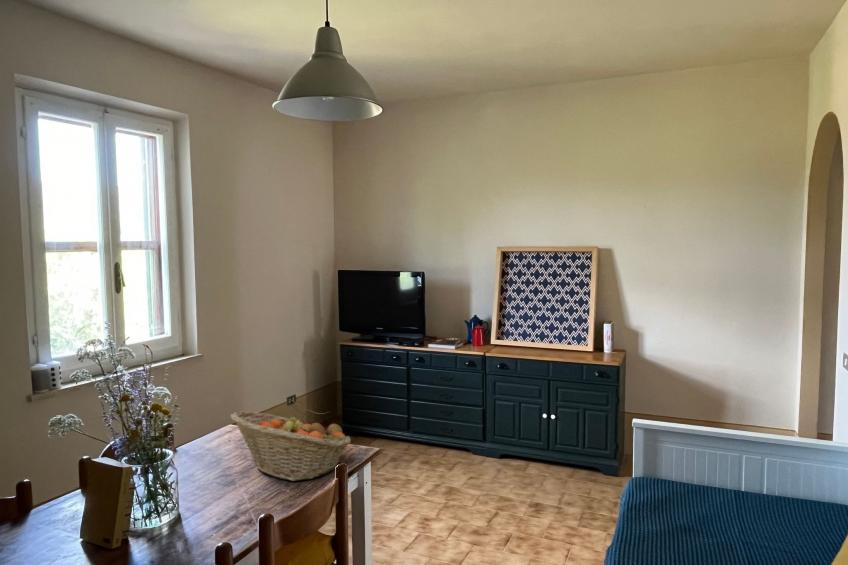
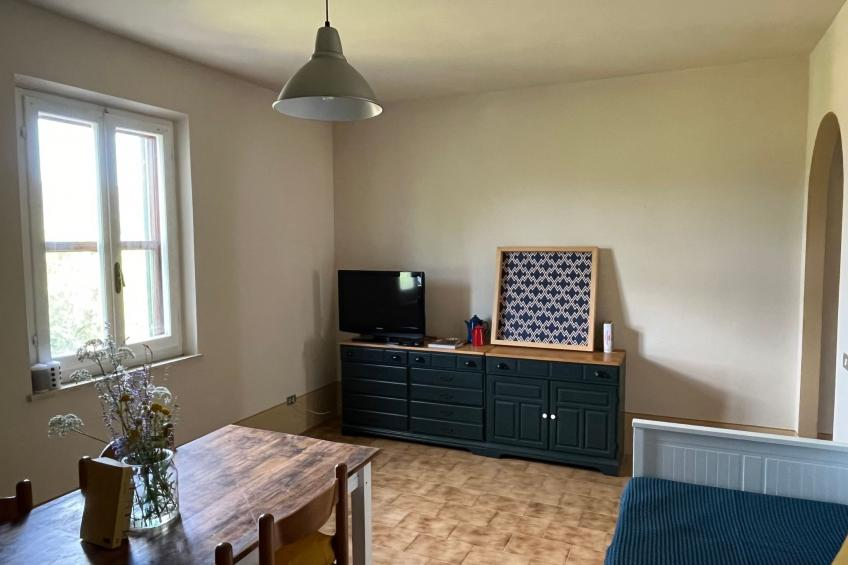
- fruit basket (290, 438)
